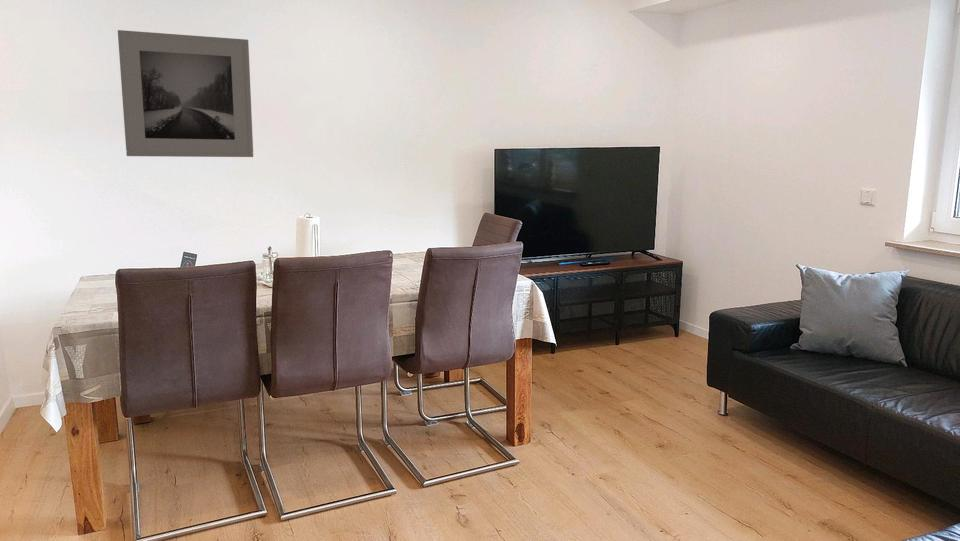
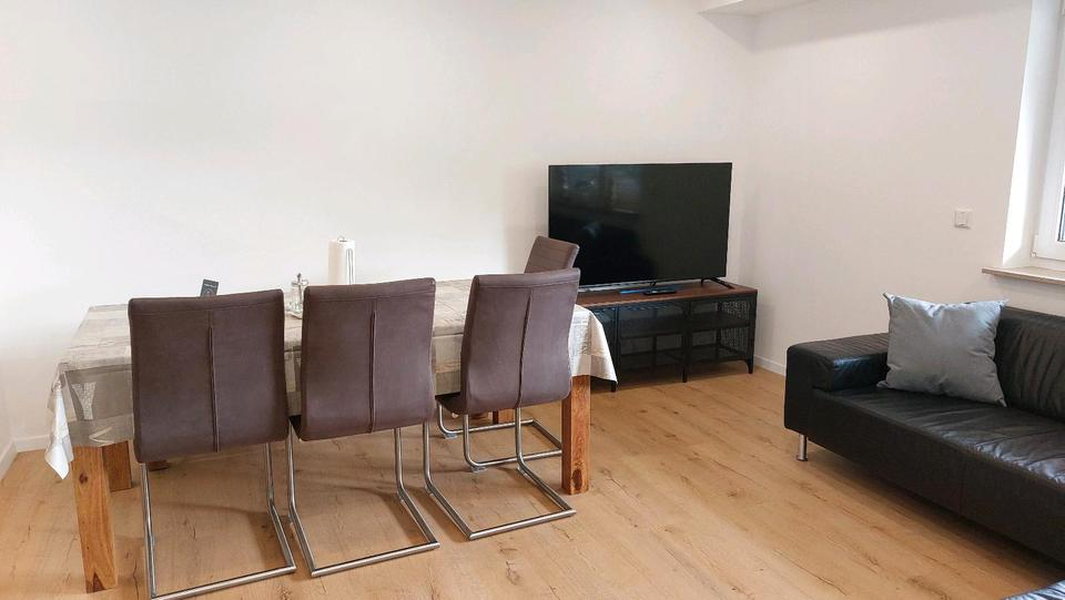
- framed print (188, 96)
